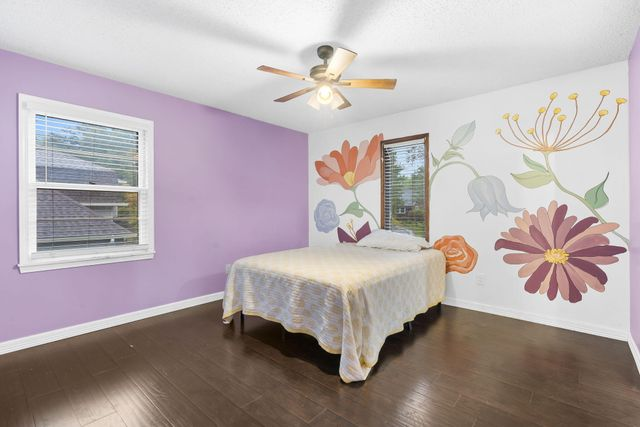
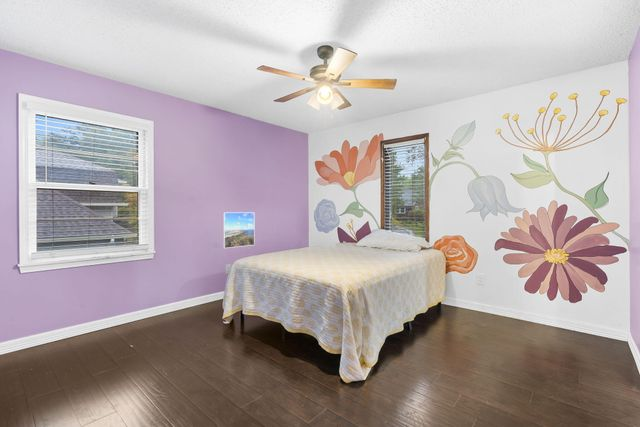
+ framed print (239, 229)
